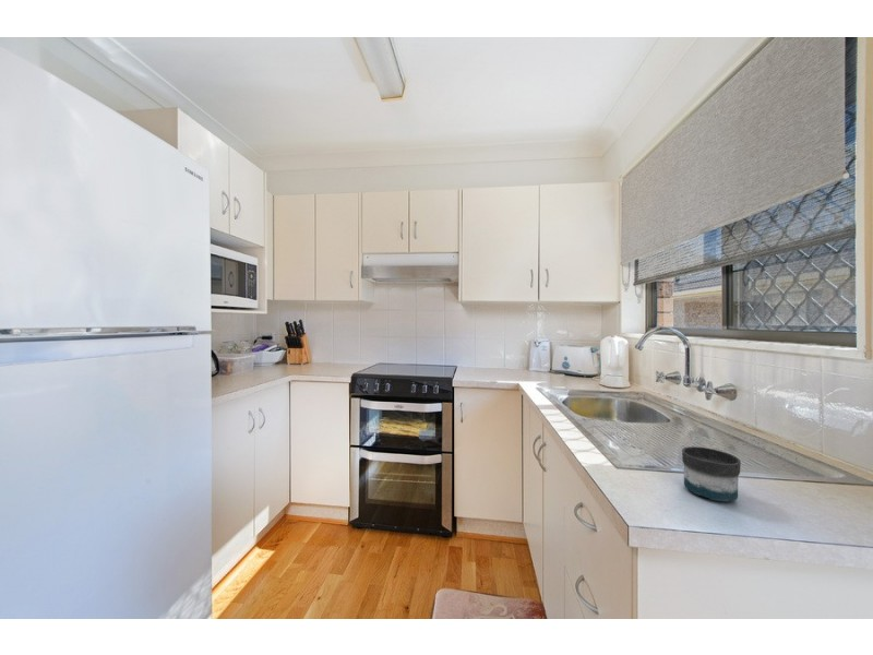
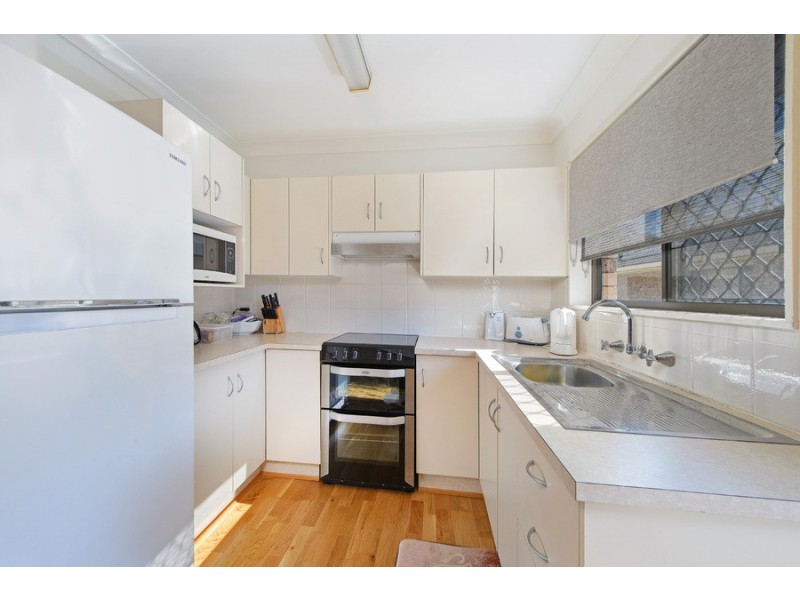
- mug (705, 471)
